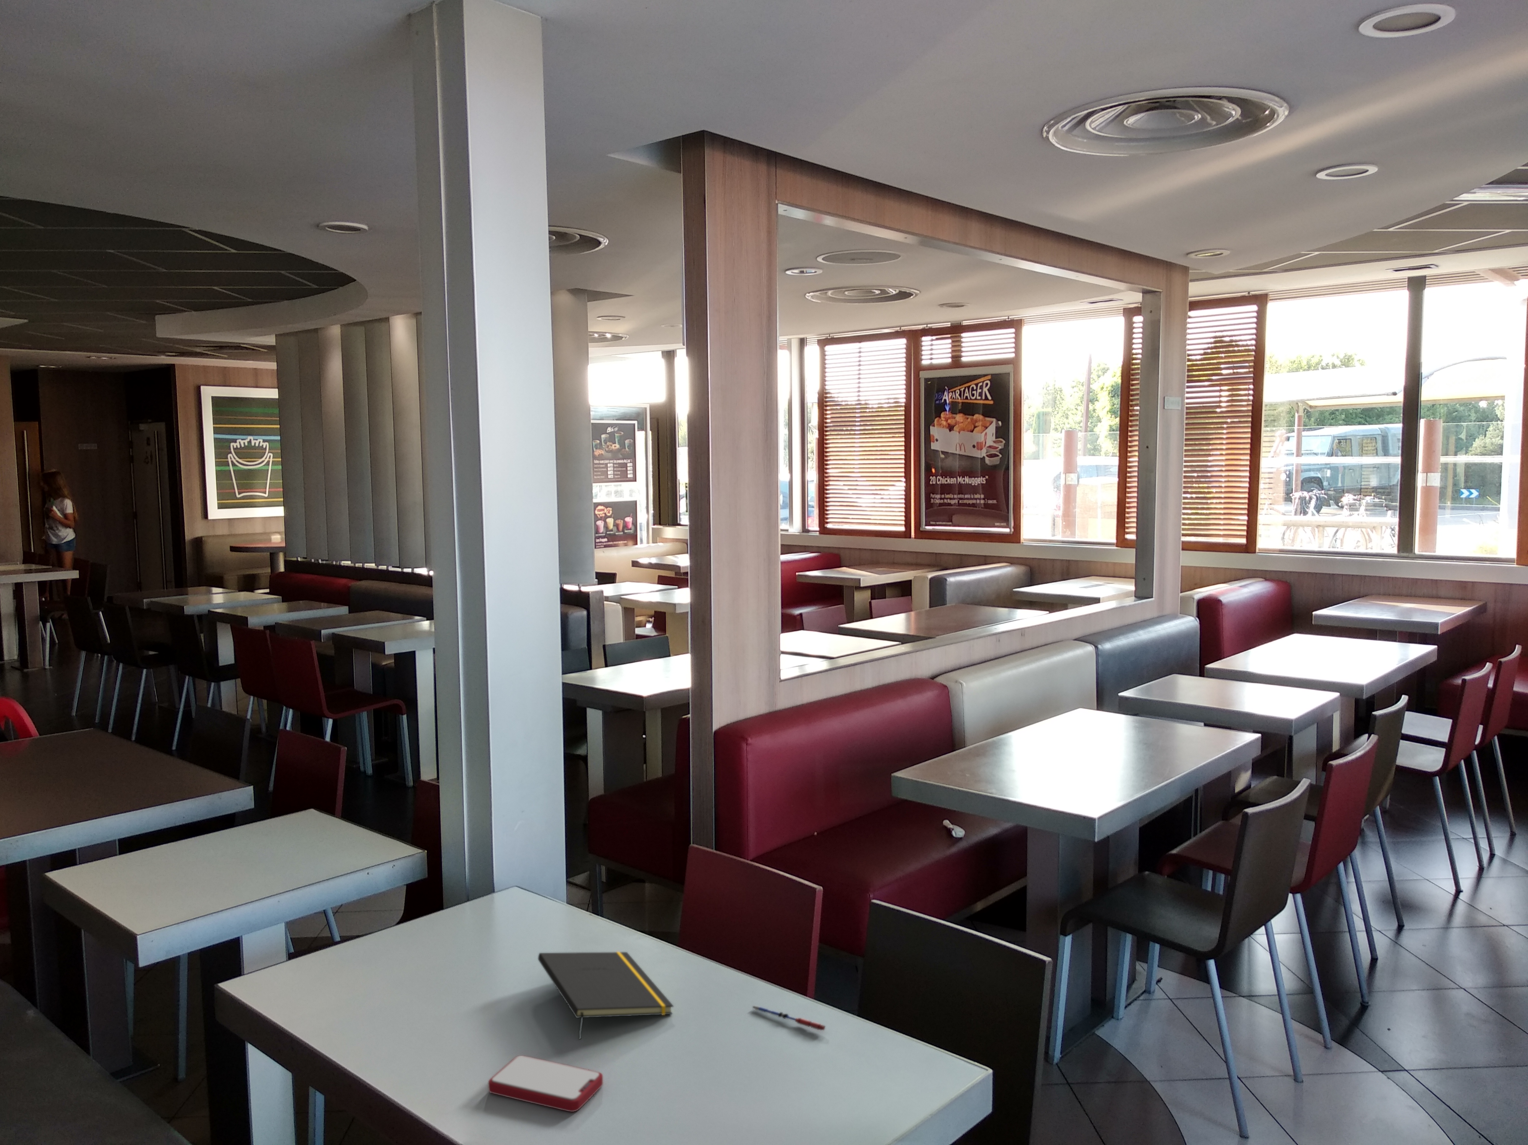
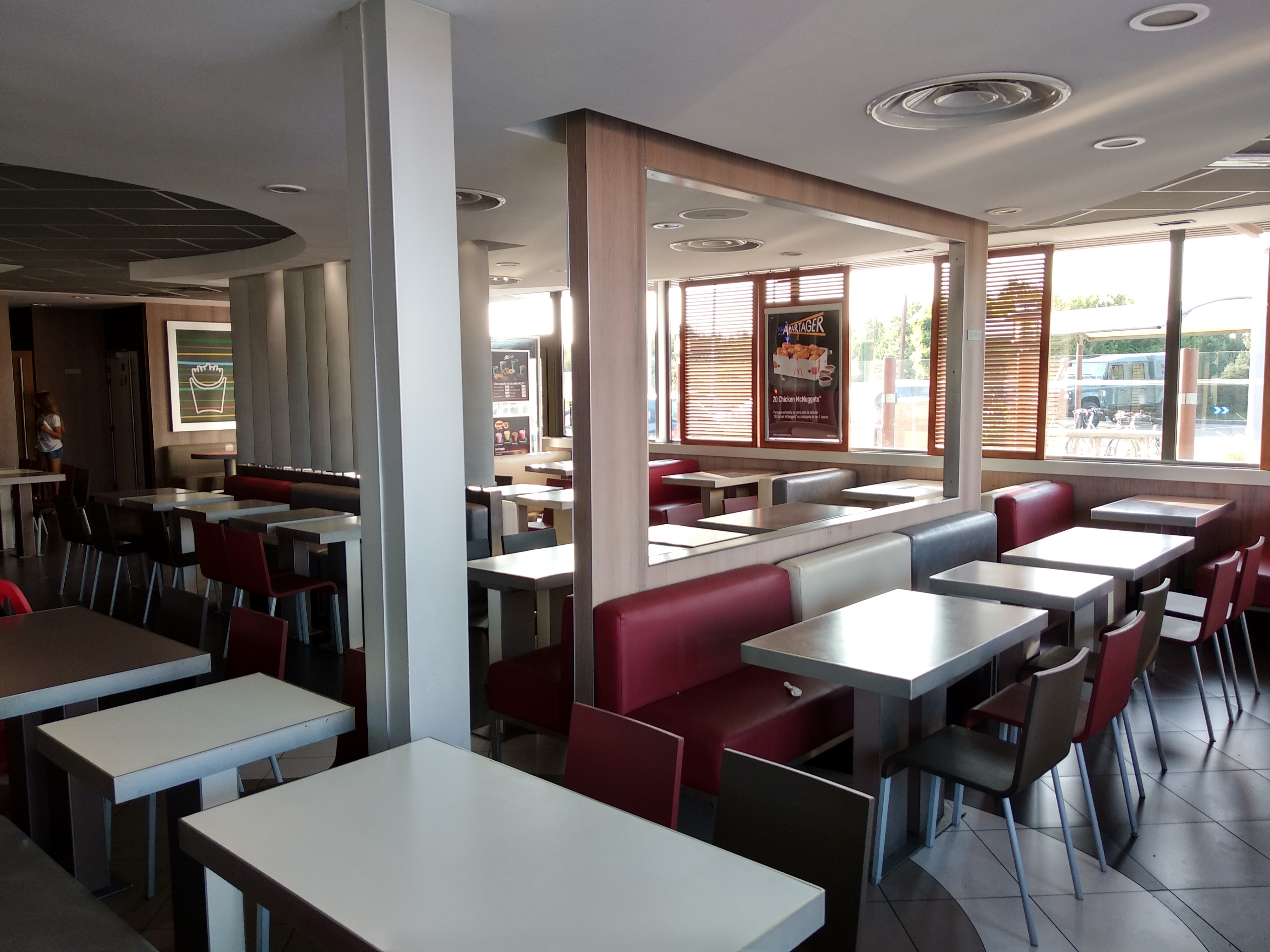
- smartphone (545, 1081)
- pen (788, 1016)
- notepad (603, 981)
